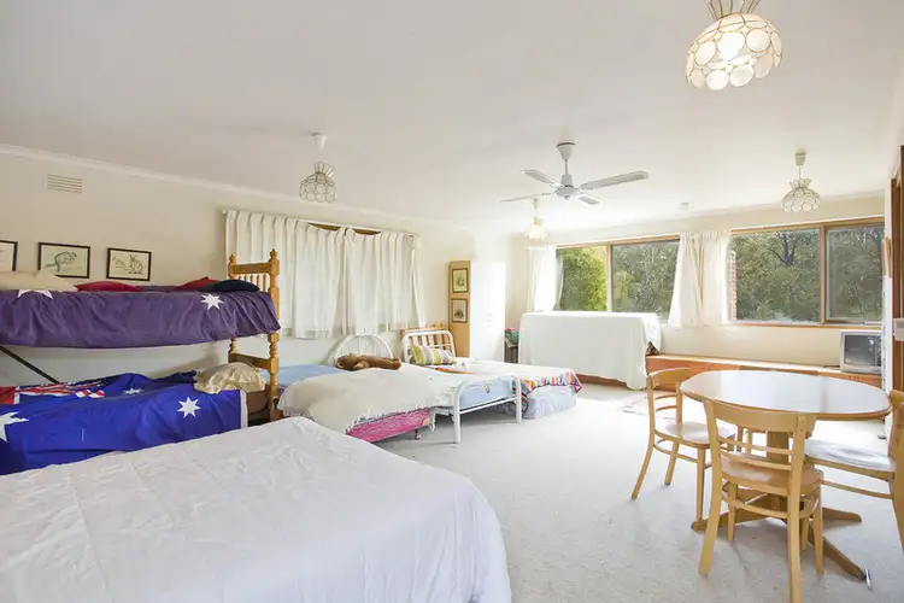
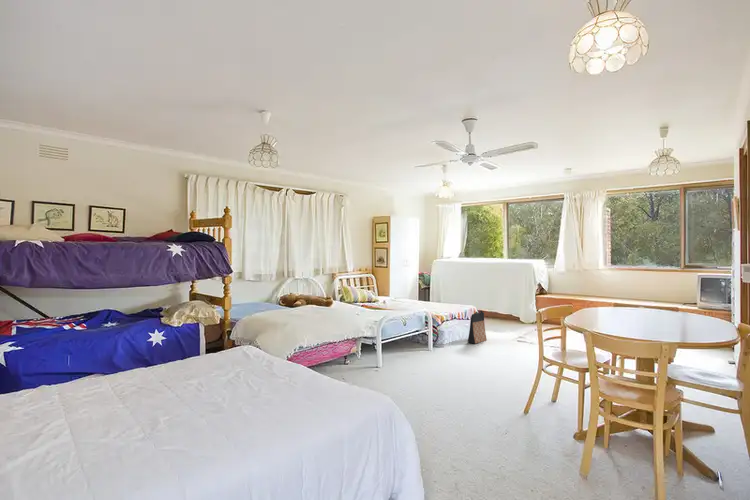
+ bag (477, 326)
